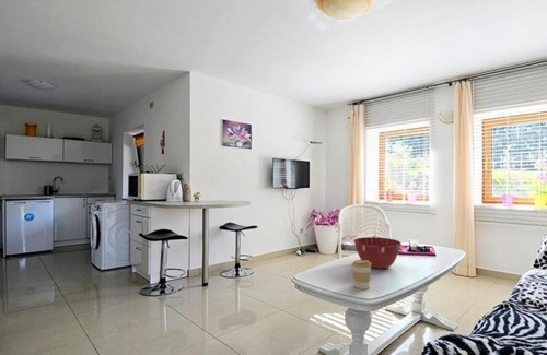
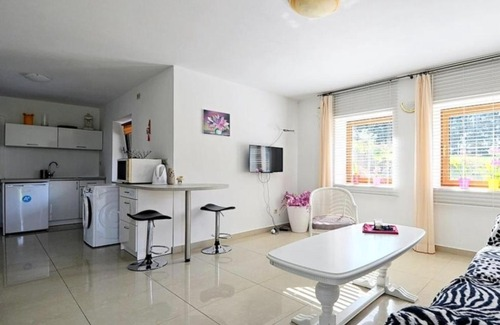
- mixing bowl (376, 252)
- coffee cup (361, 273)
